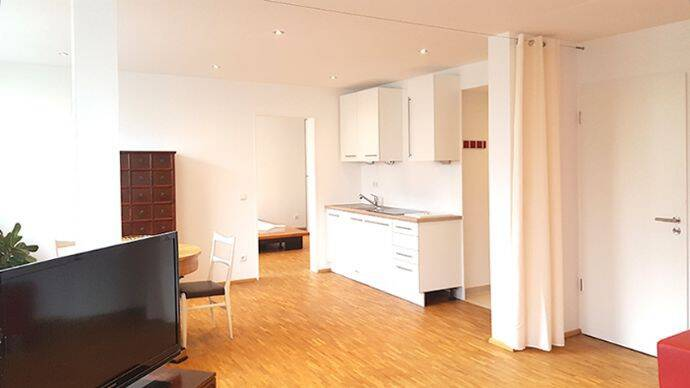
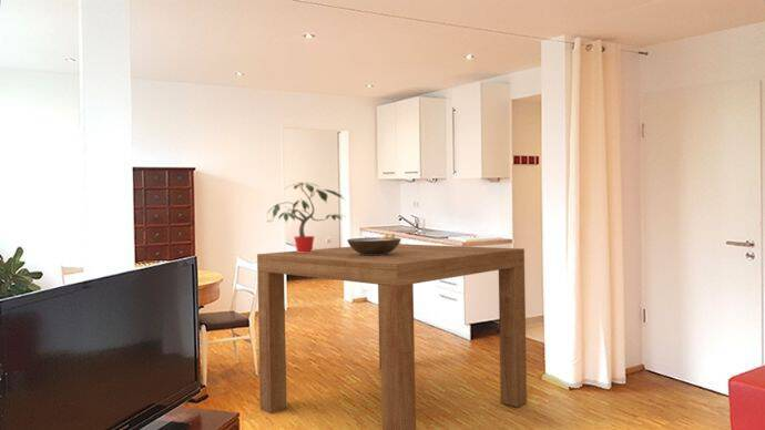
+ fruit bowl (374, 244)
+ table (392, 328)
+ potted plant (307, 216)
